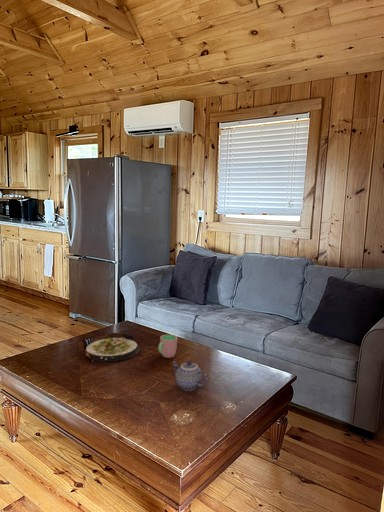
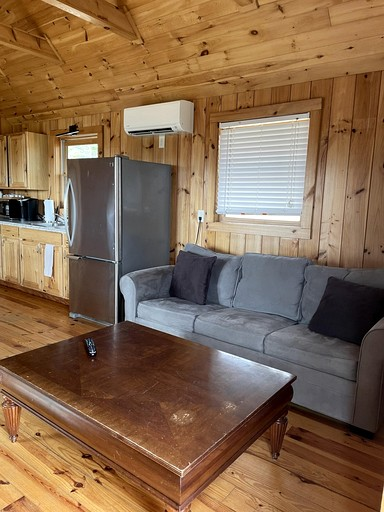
- cup (166, 347)
- salad plate (112, 346)
- teapot (188, 373)
